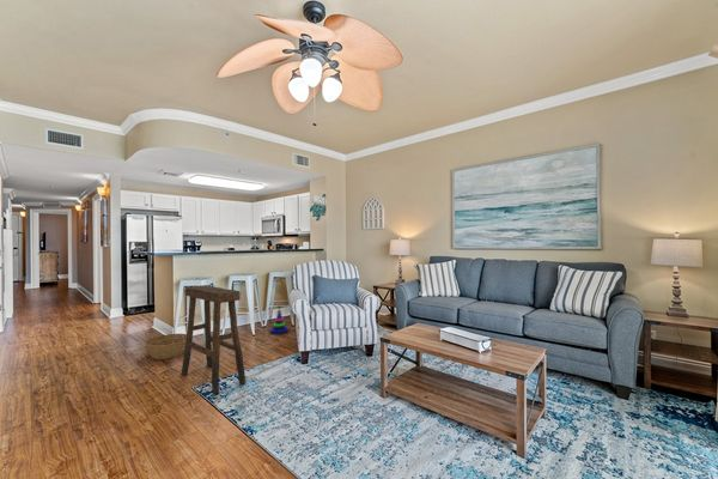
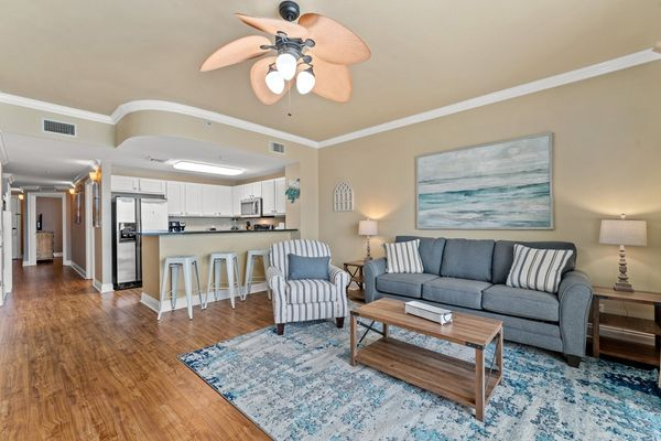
- basket (168, 346)
- stool (213, 333)
- stacking toy (279, 317)
